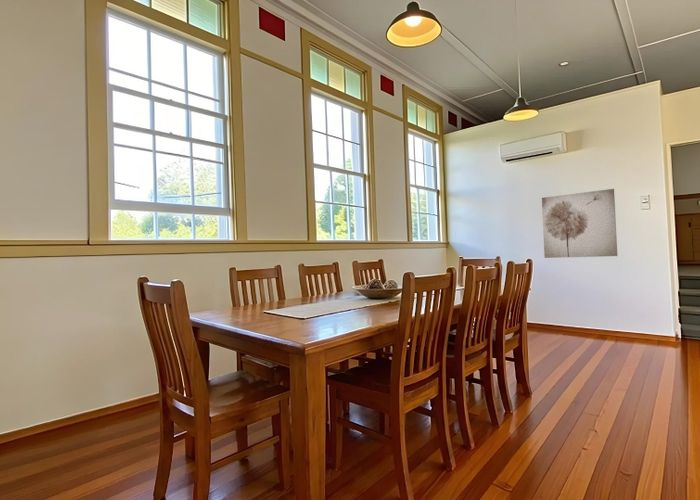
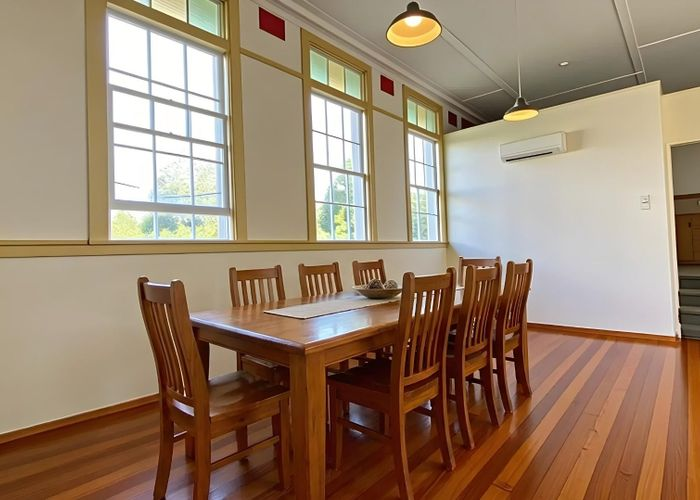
- wall art (577, 225)
